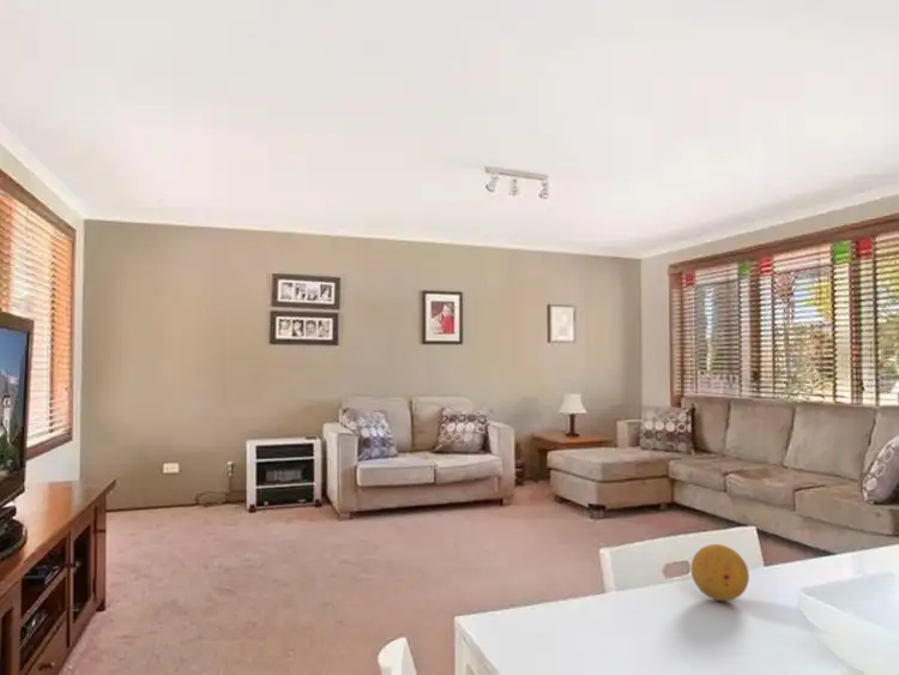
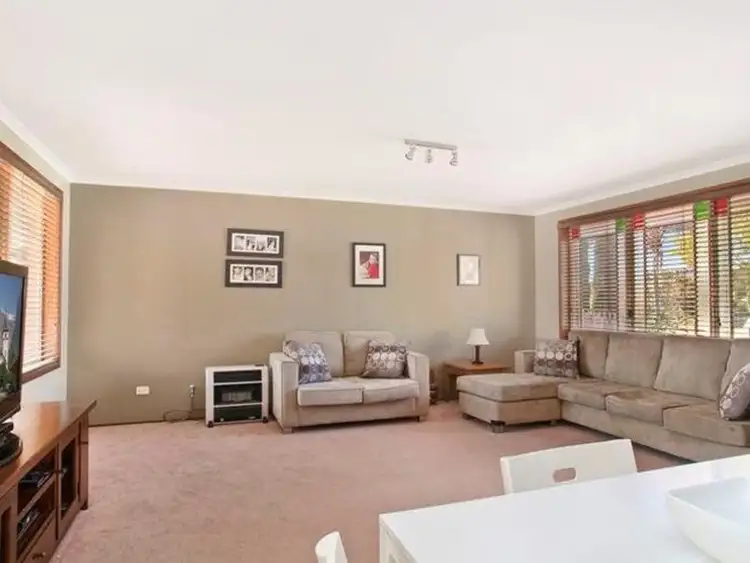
- fruit (719, 572)
